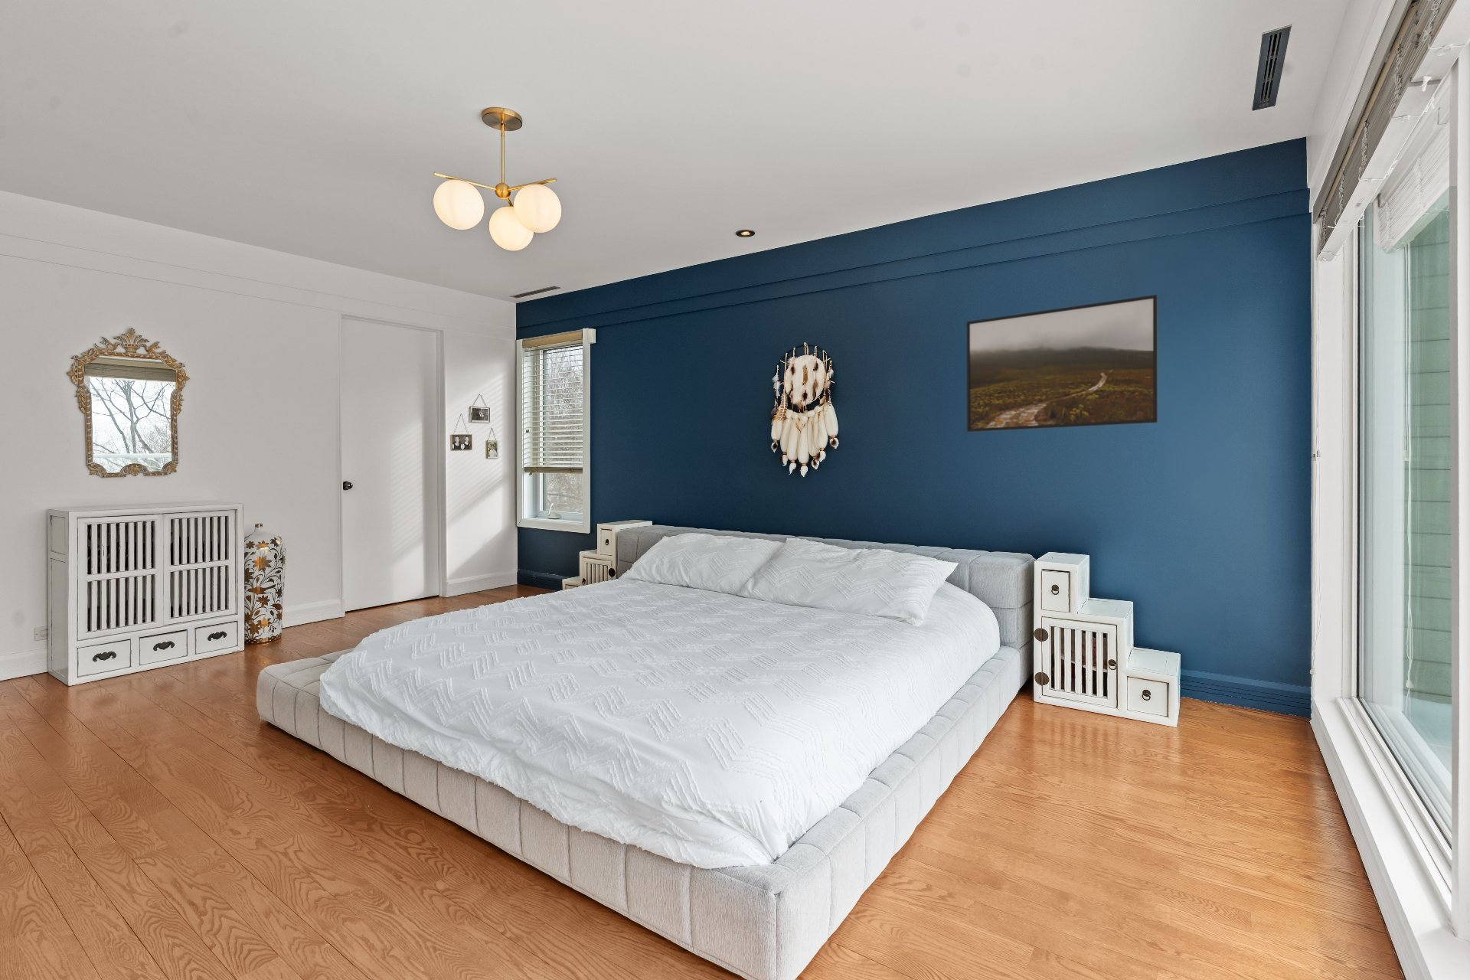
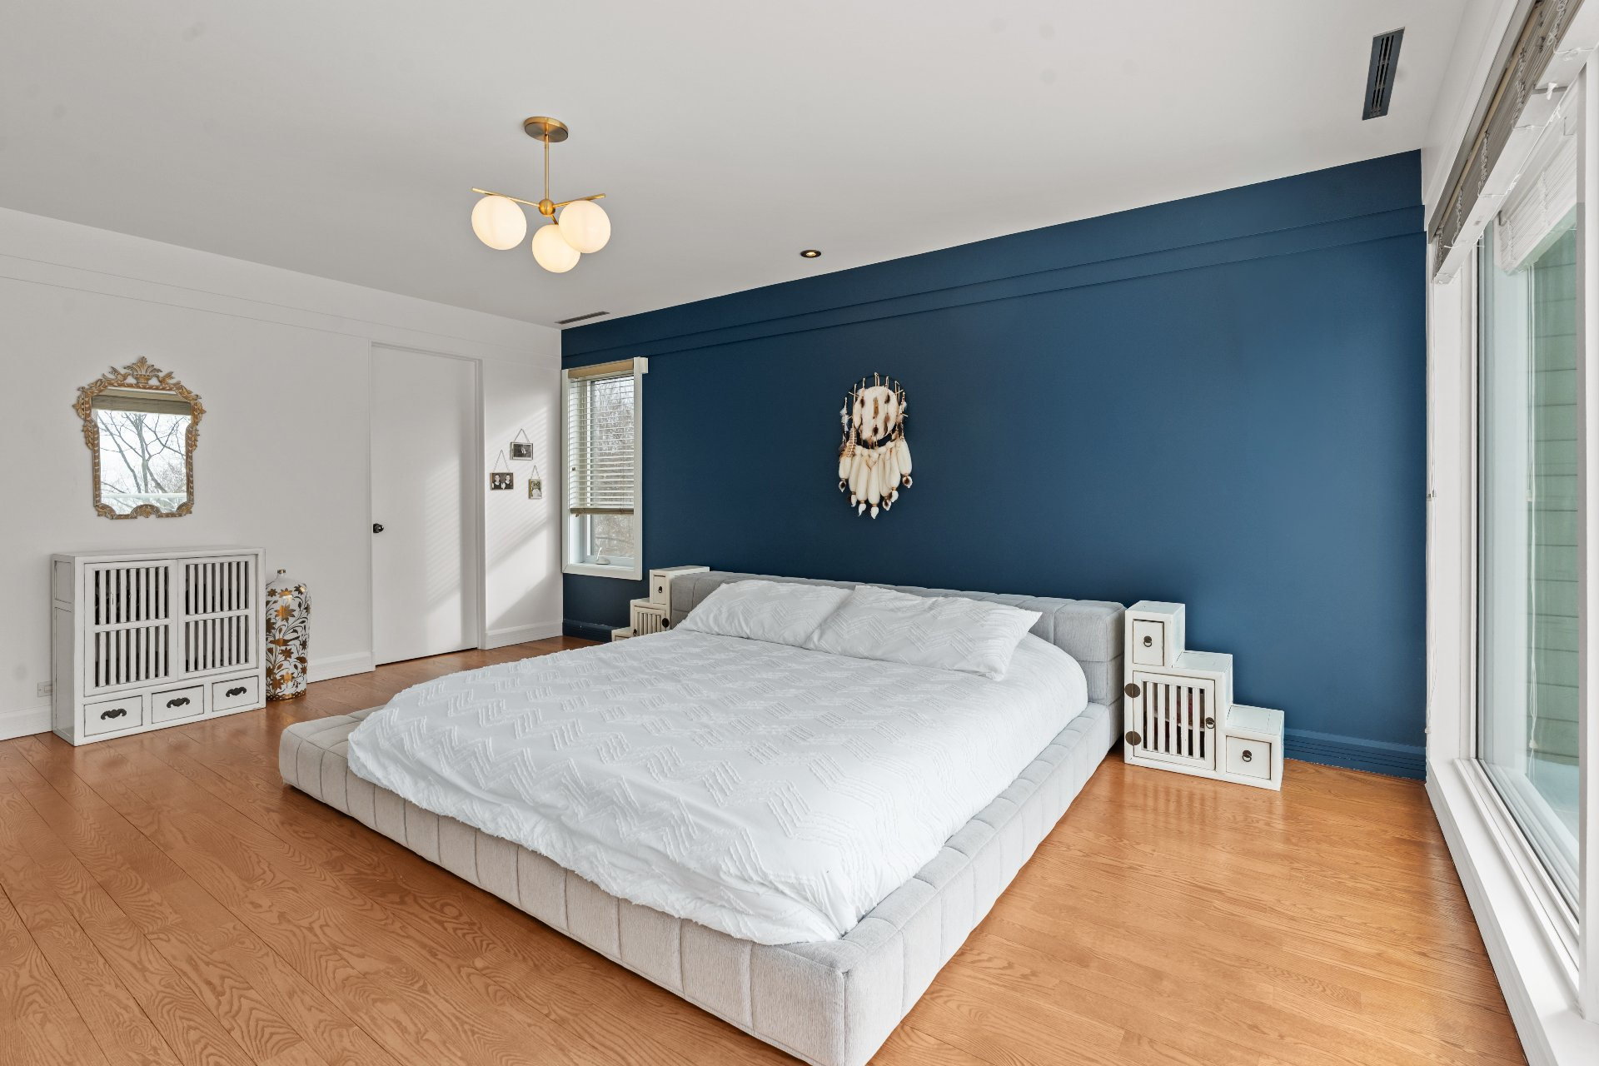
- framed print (1055, 369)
